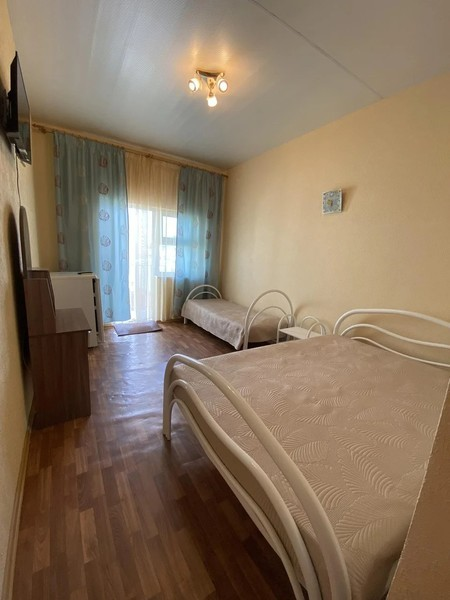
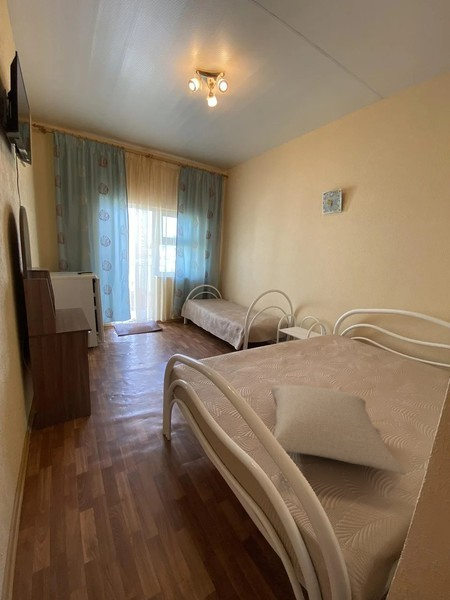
+ pillow (323, 420)
